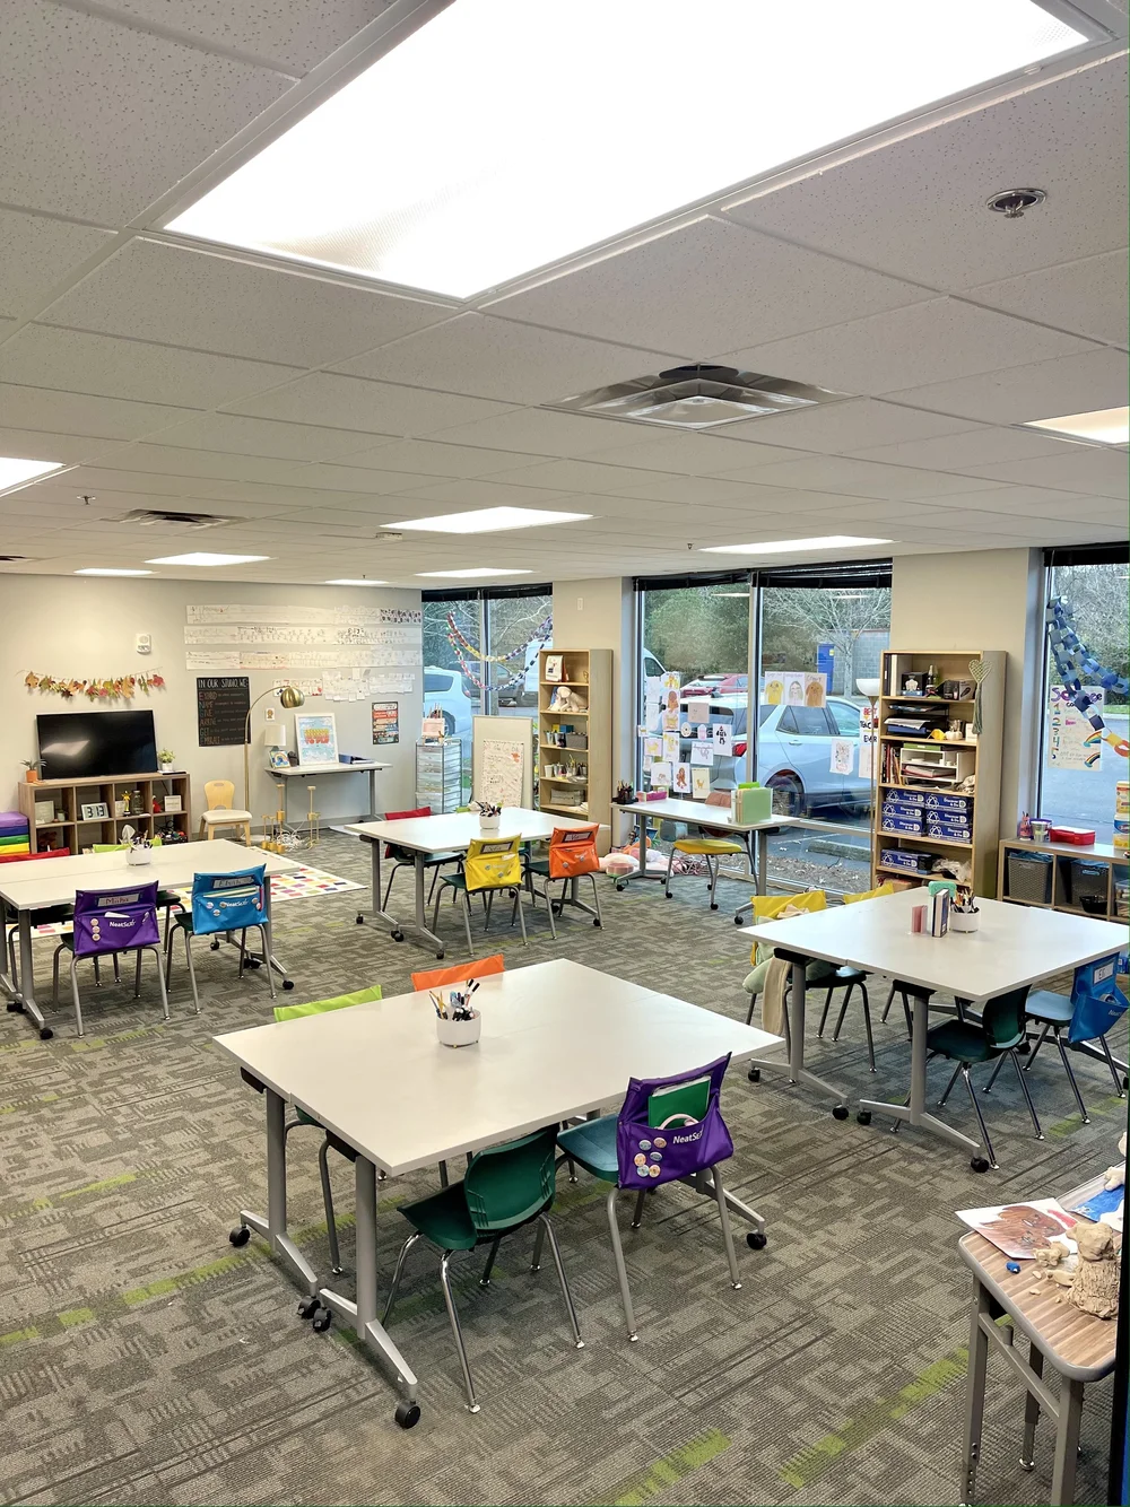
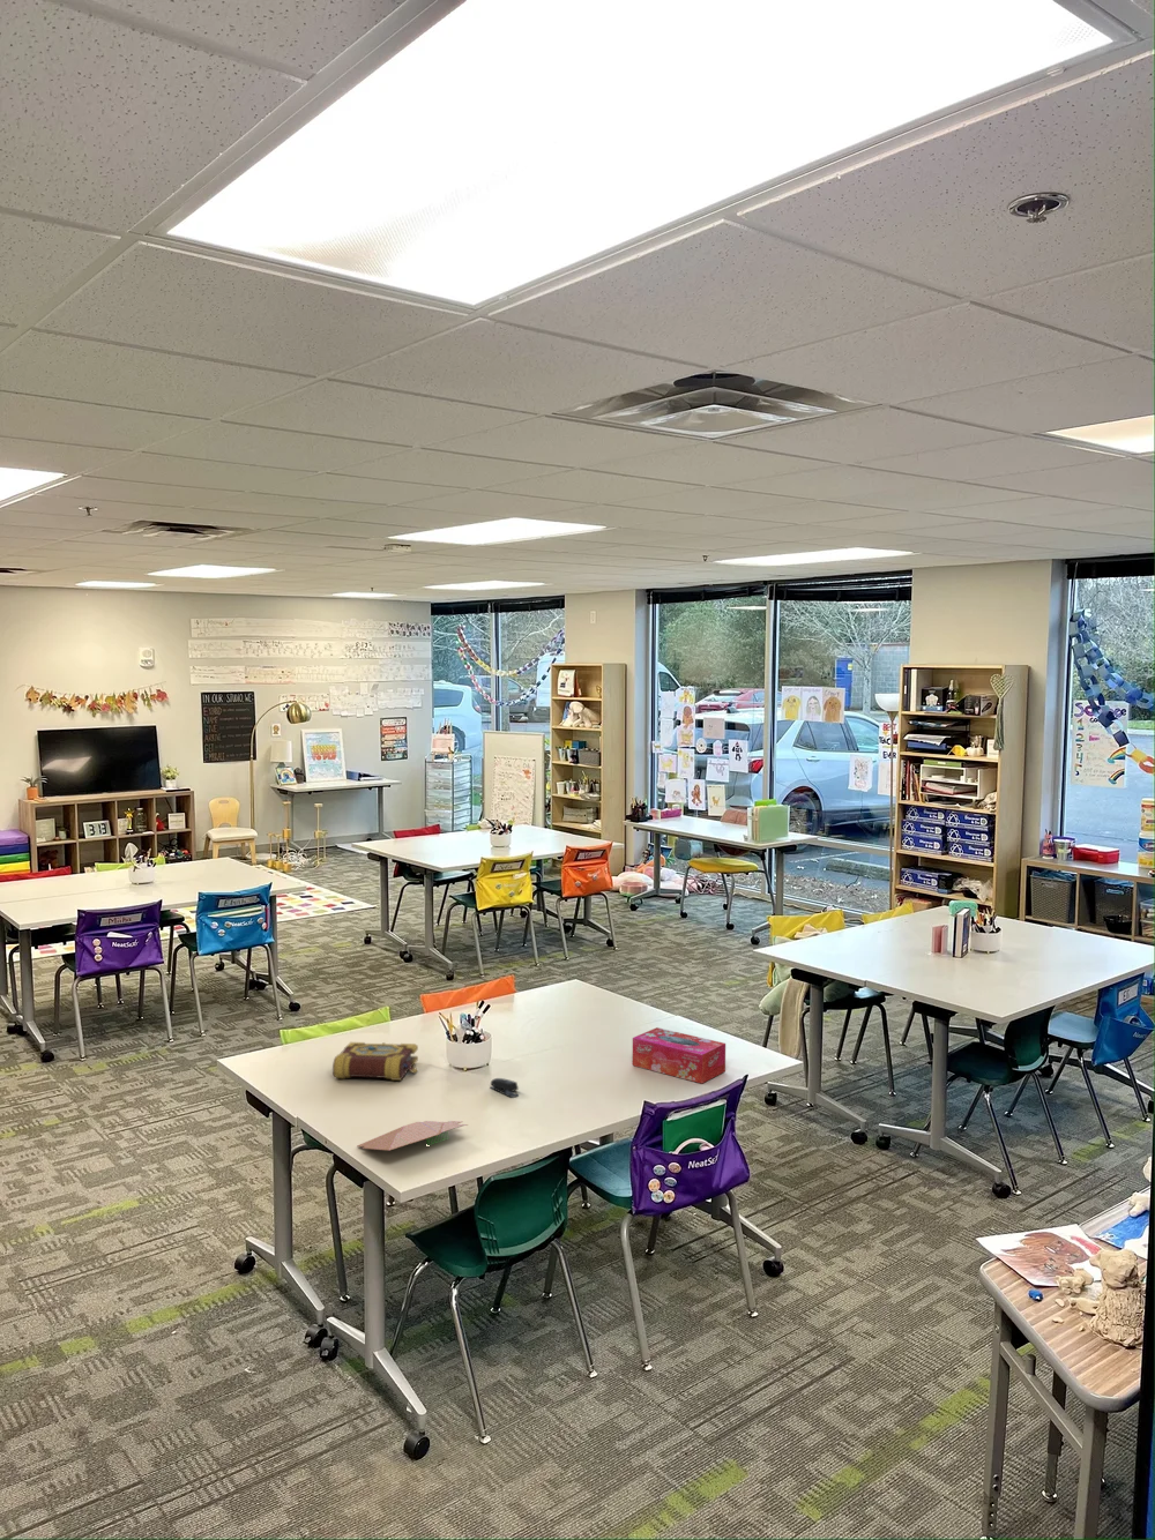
+ stapler (503, 1084)
+ book (379, 1059)
+ tissue box (678, 1054)
+ papers (415, 1134)
